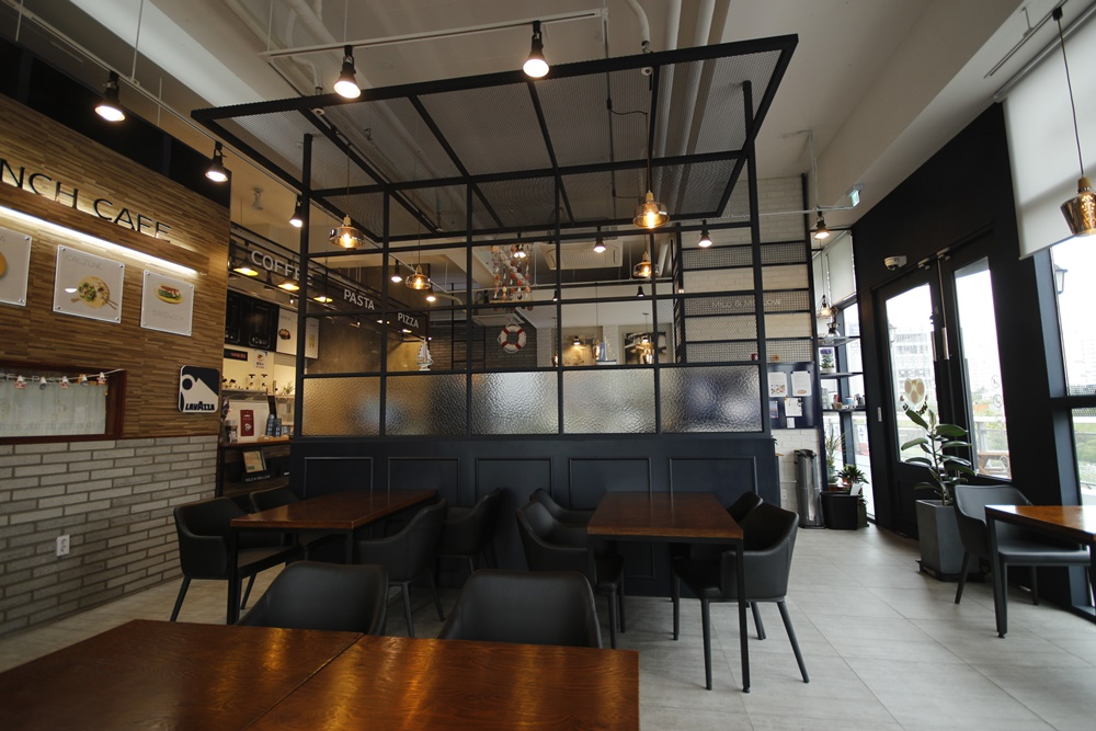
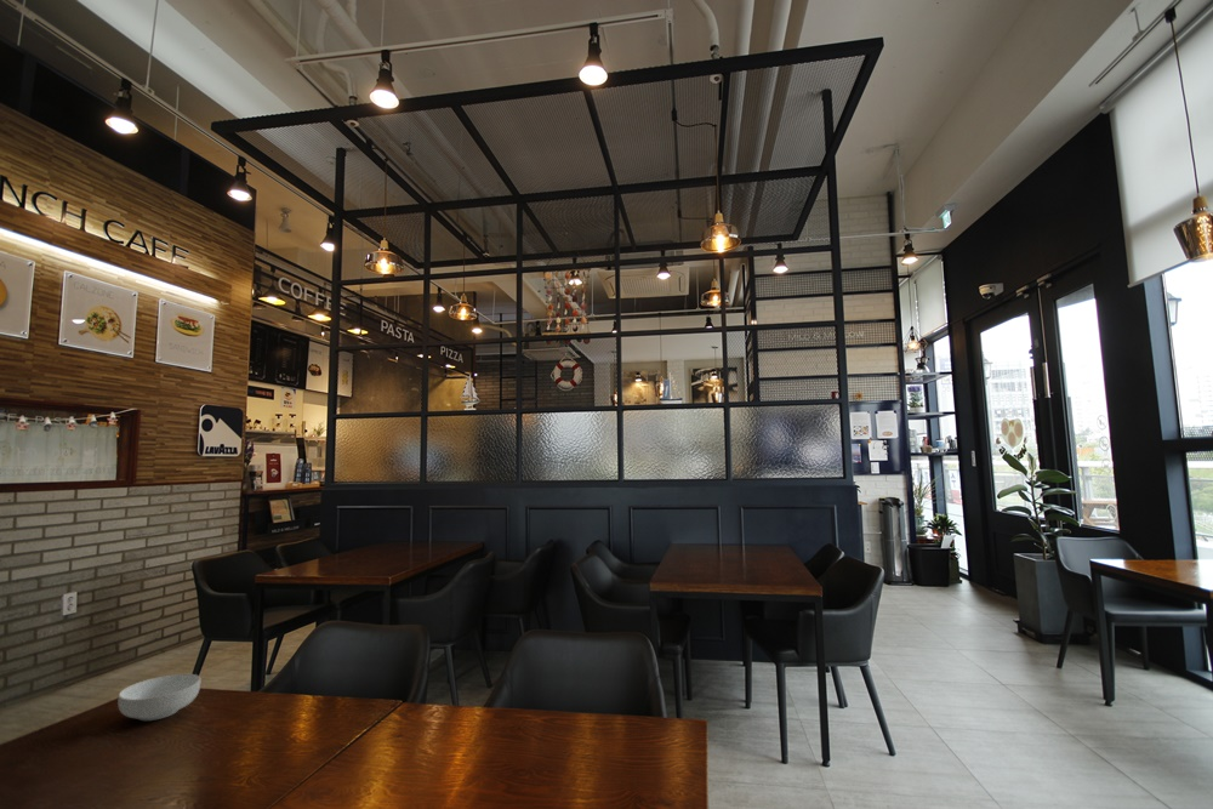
+ cereal bowl (160, 699)
